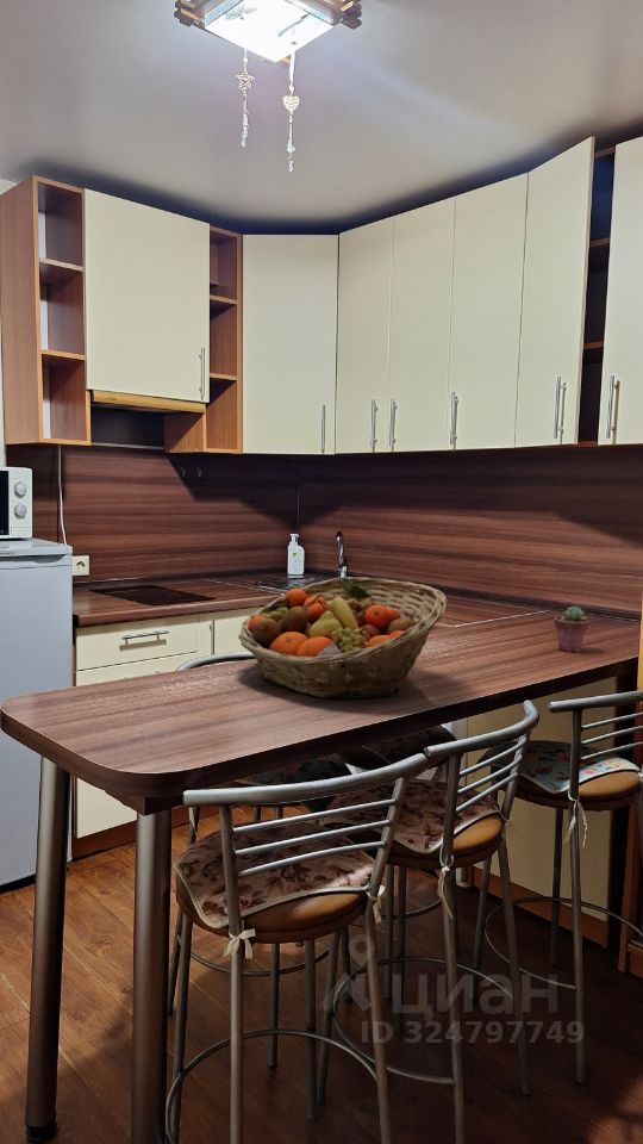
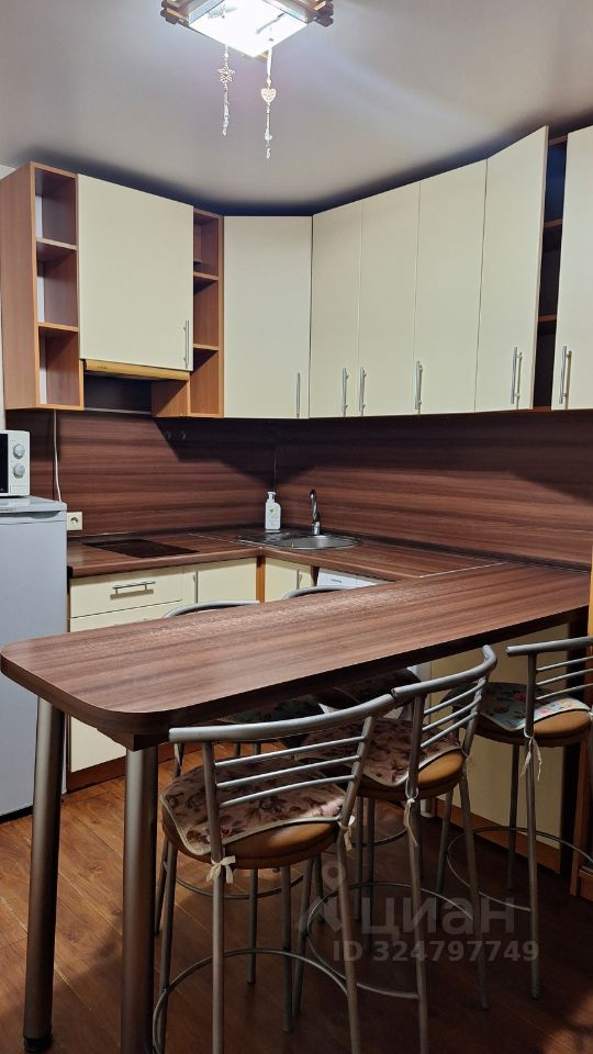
- potted succulent (570, 627)
- fruit basket (339, 632)
